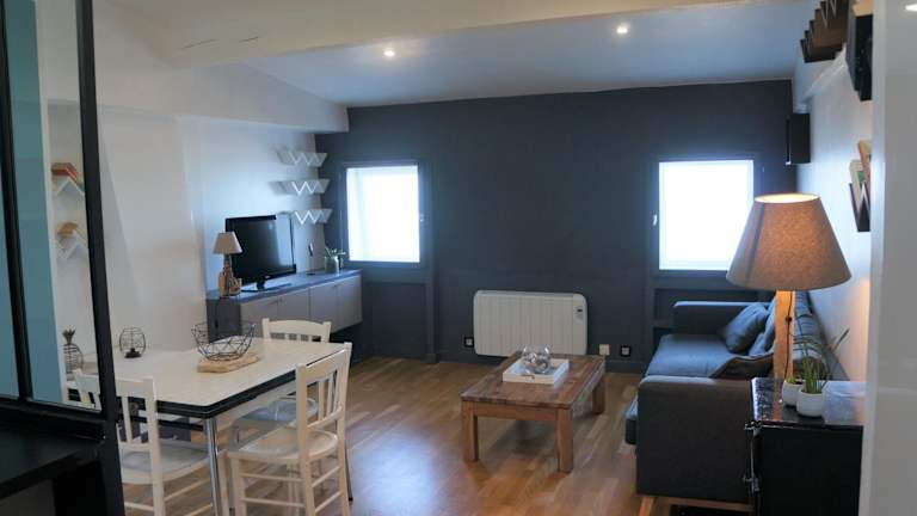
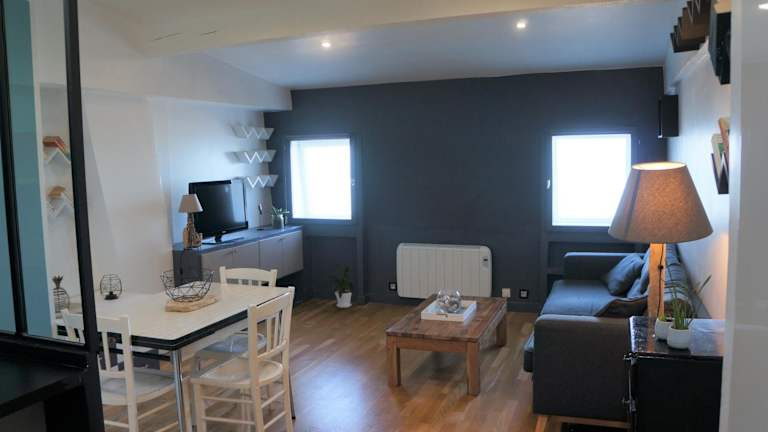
+ house plant (341, 284)
